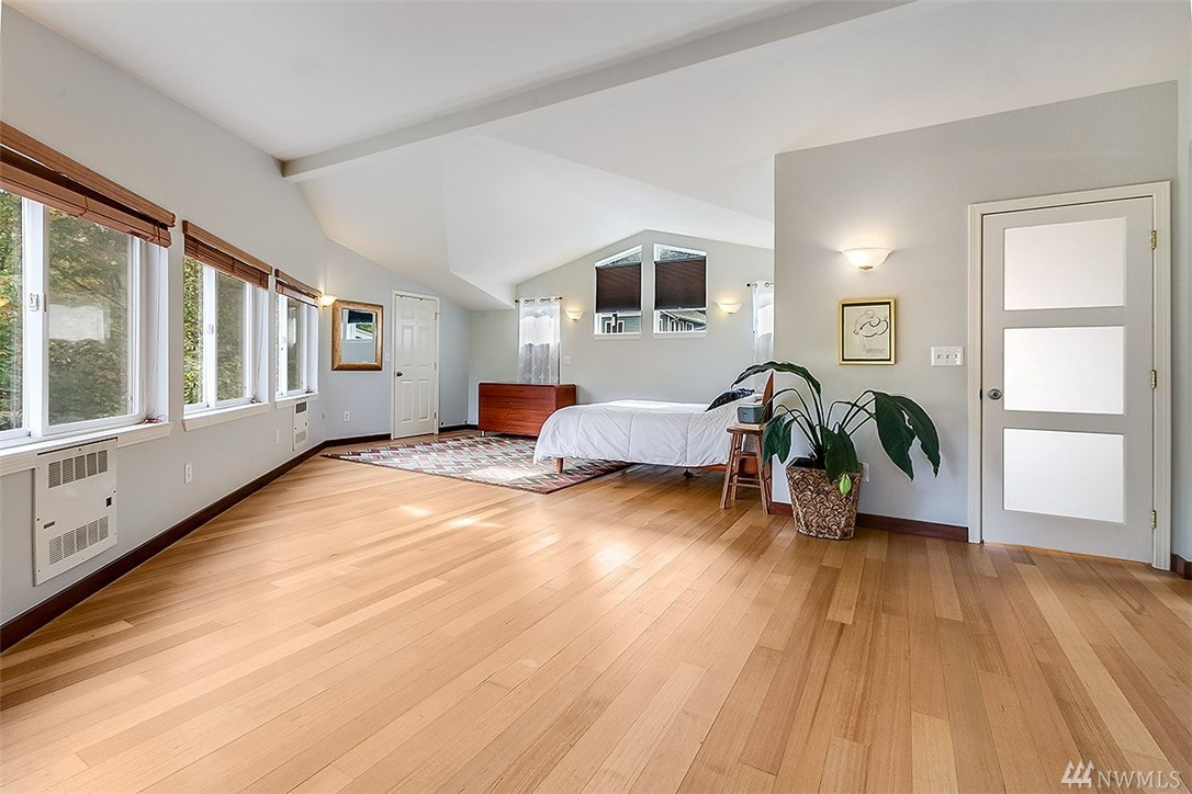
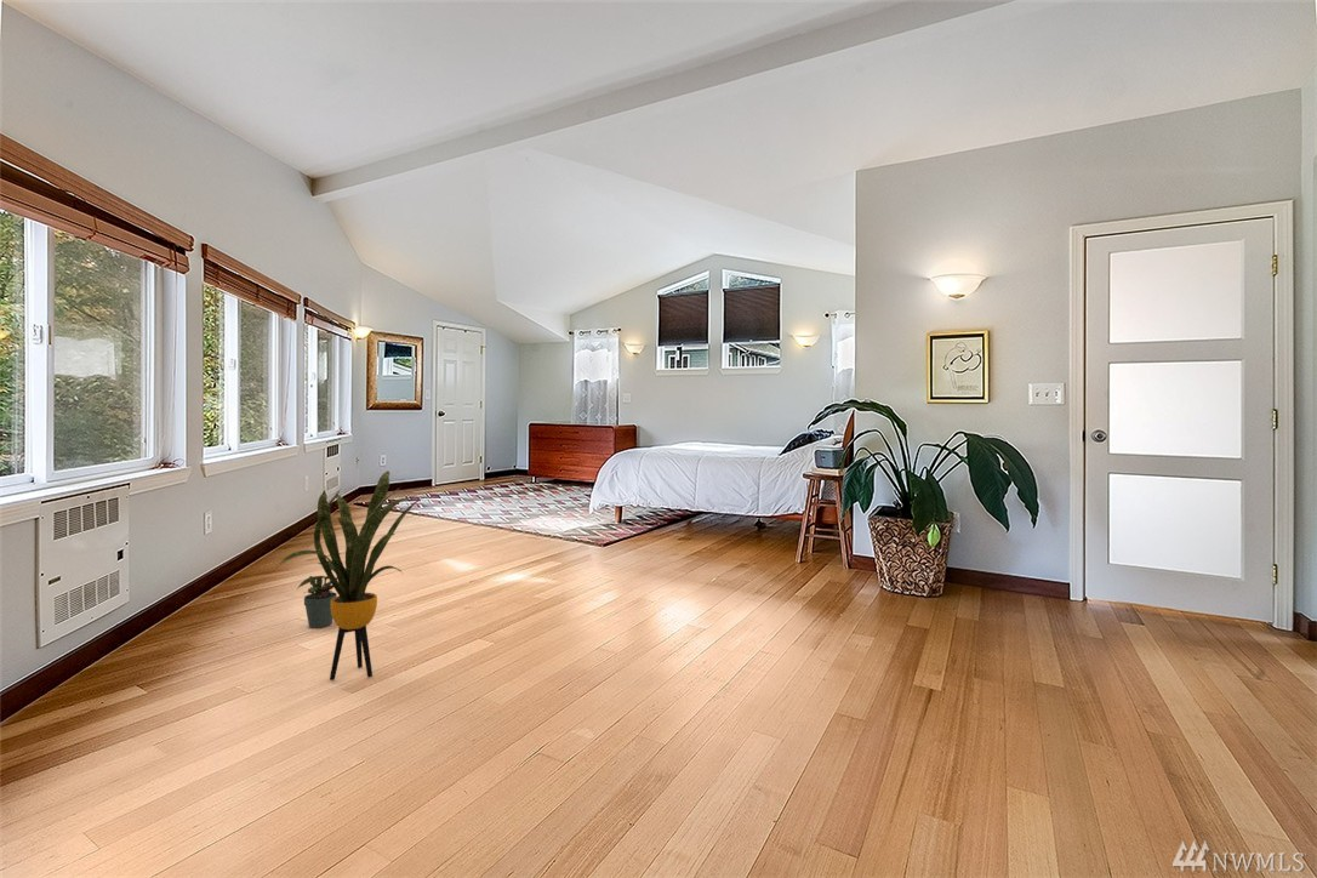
+ potted plant (325, 597)
+ house plant (366, 572)
